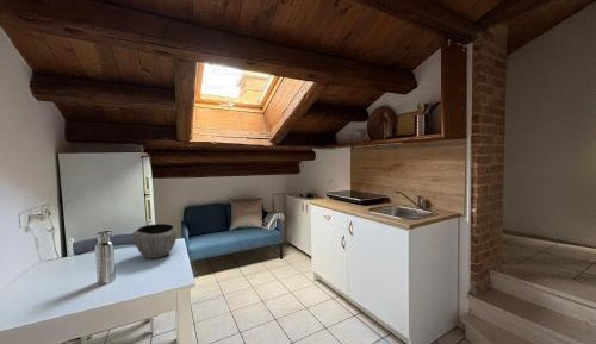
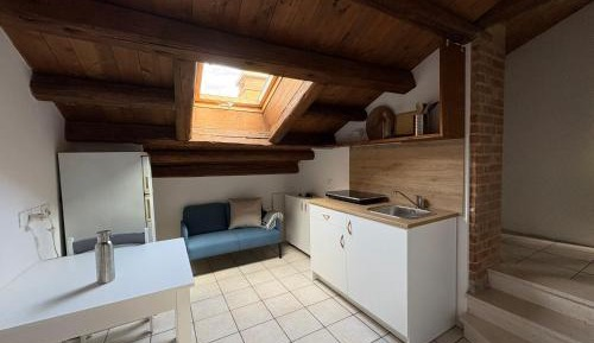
- bowl (155, 240)
